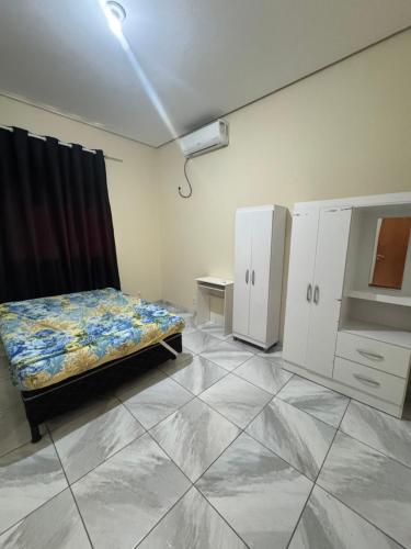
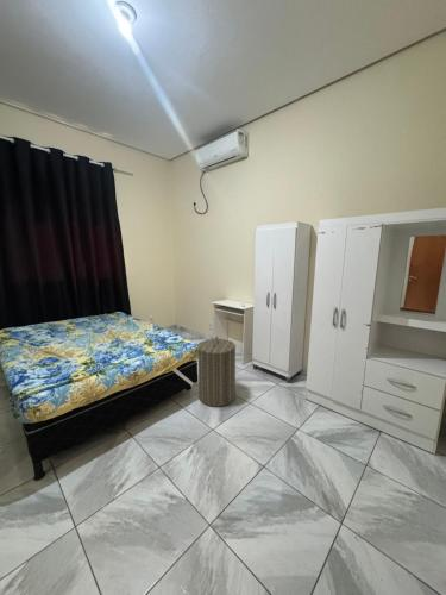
+ laundry hamper (216, 367)
